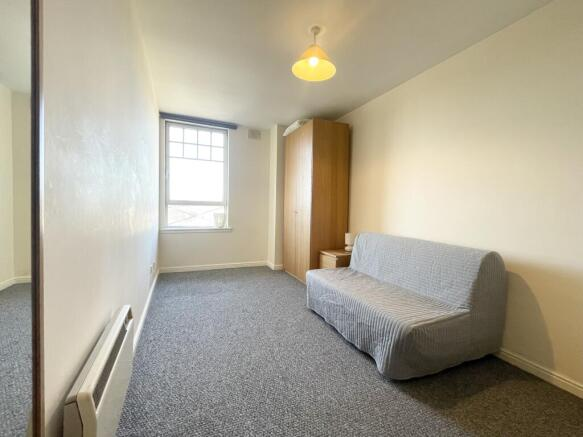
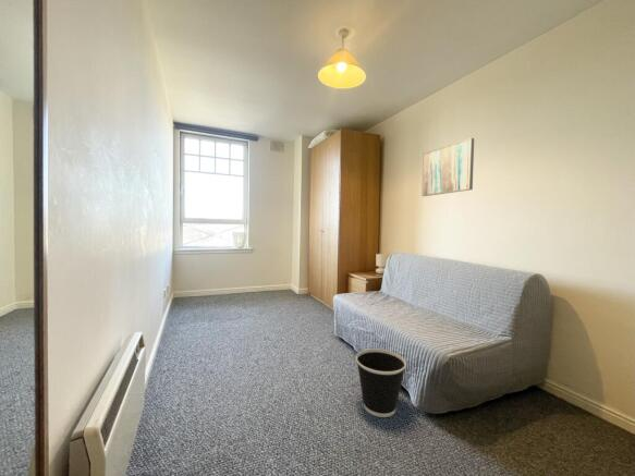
+ wastebasket (379, 382)
+ wall art (445, 170)
